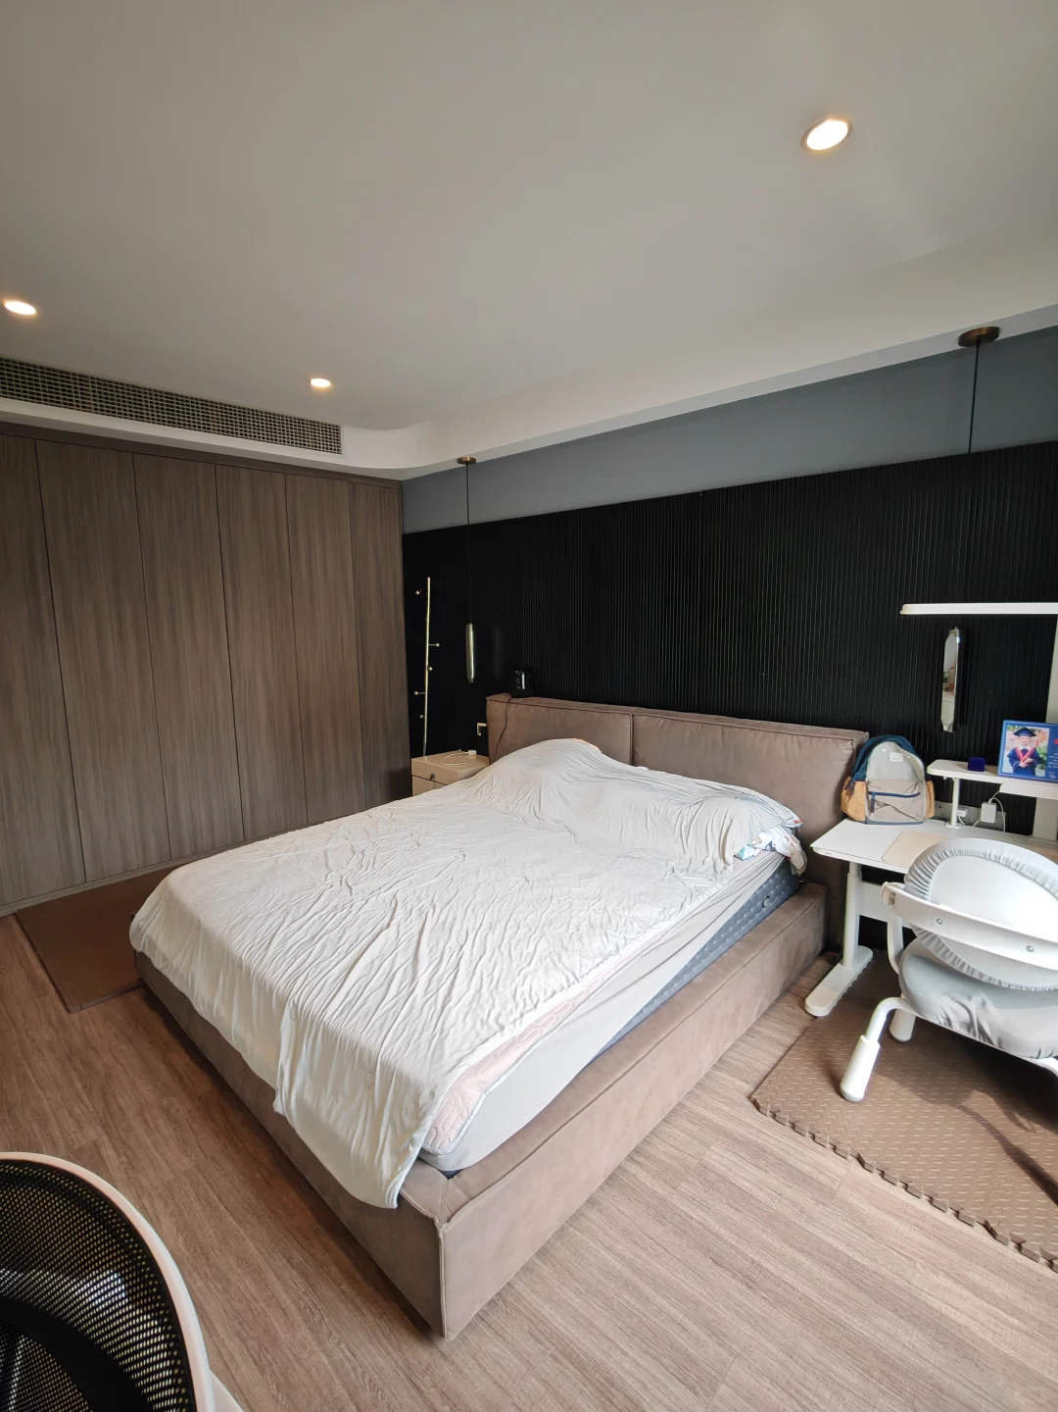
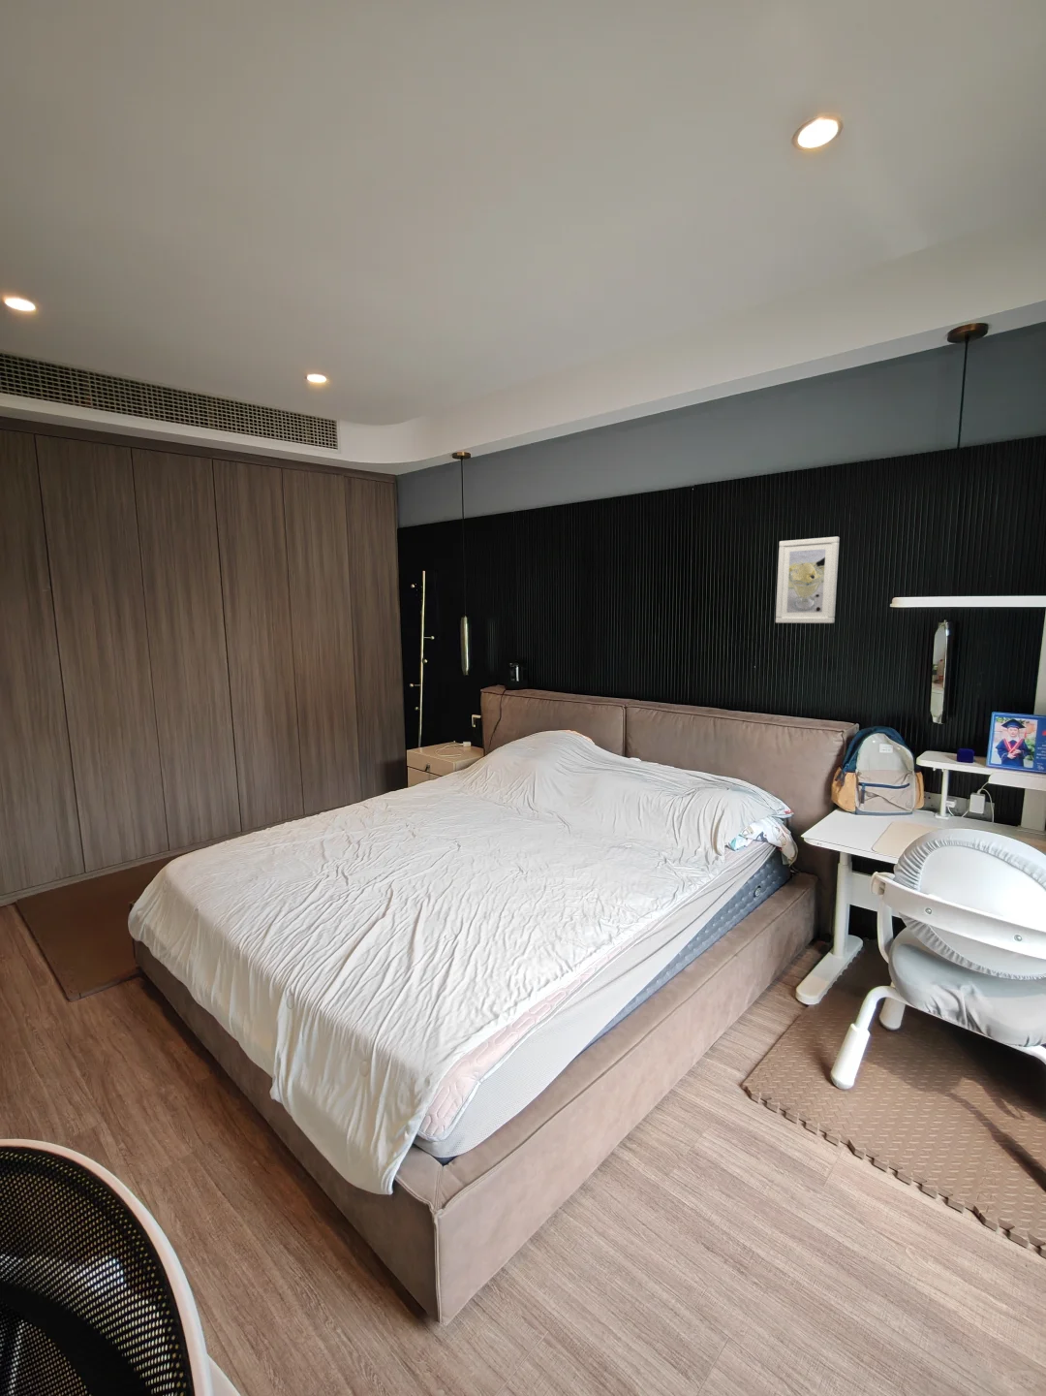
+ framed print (805, 580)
